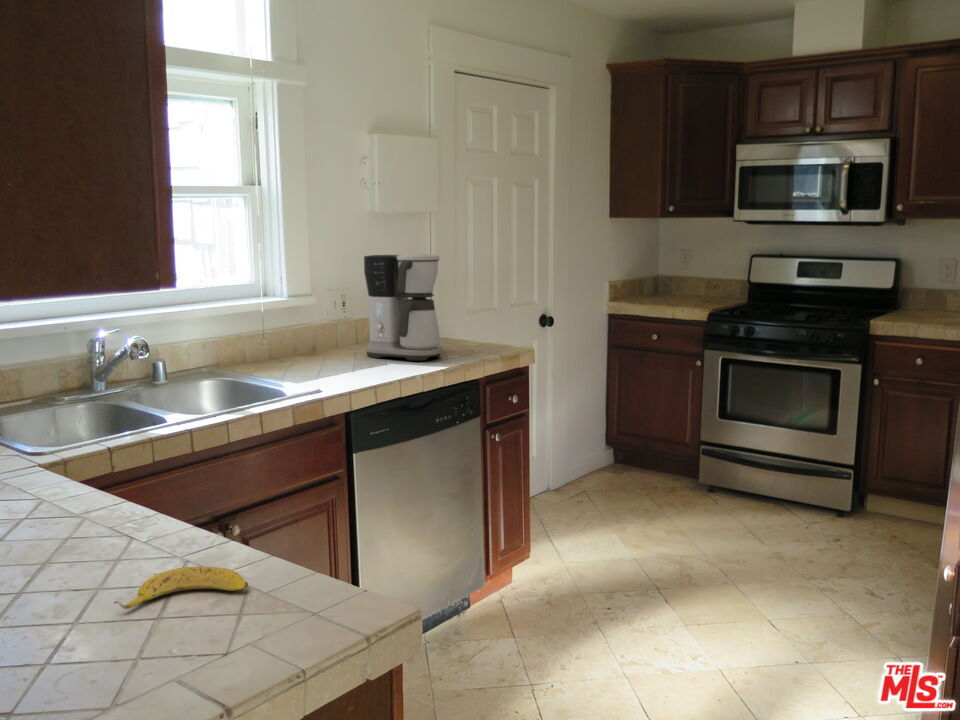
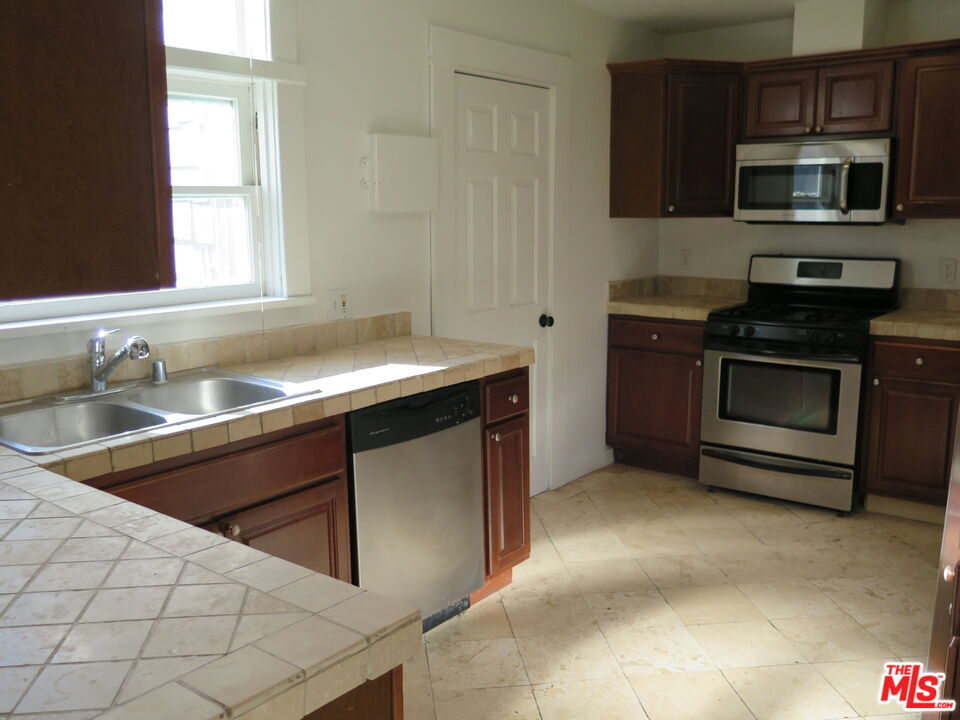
- coffee maker (399, 305)
- banana (185, 587)
